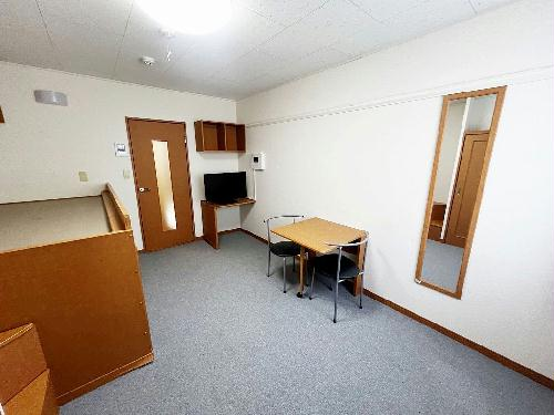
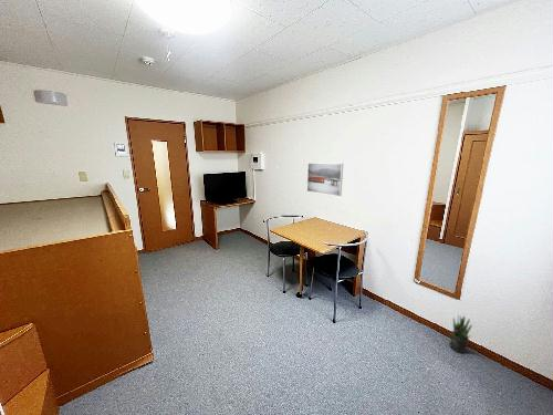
+ potted plant (460, 333)
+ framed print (323, 178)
